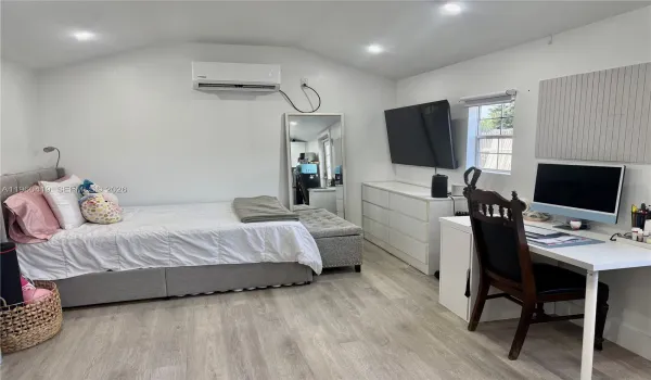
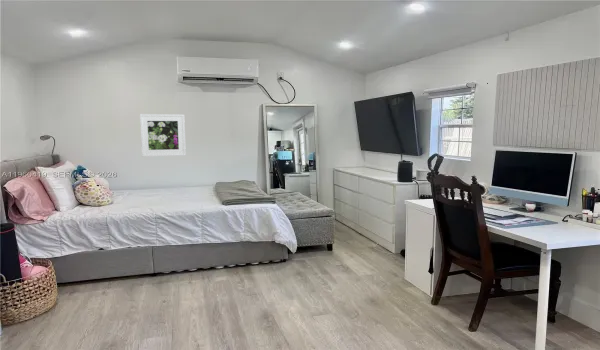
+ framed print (163, 135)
